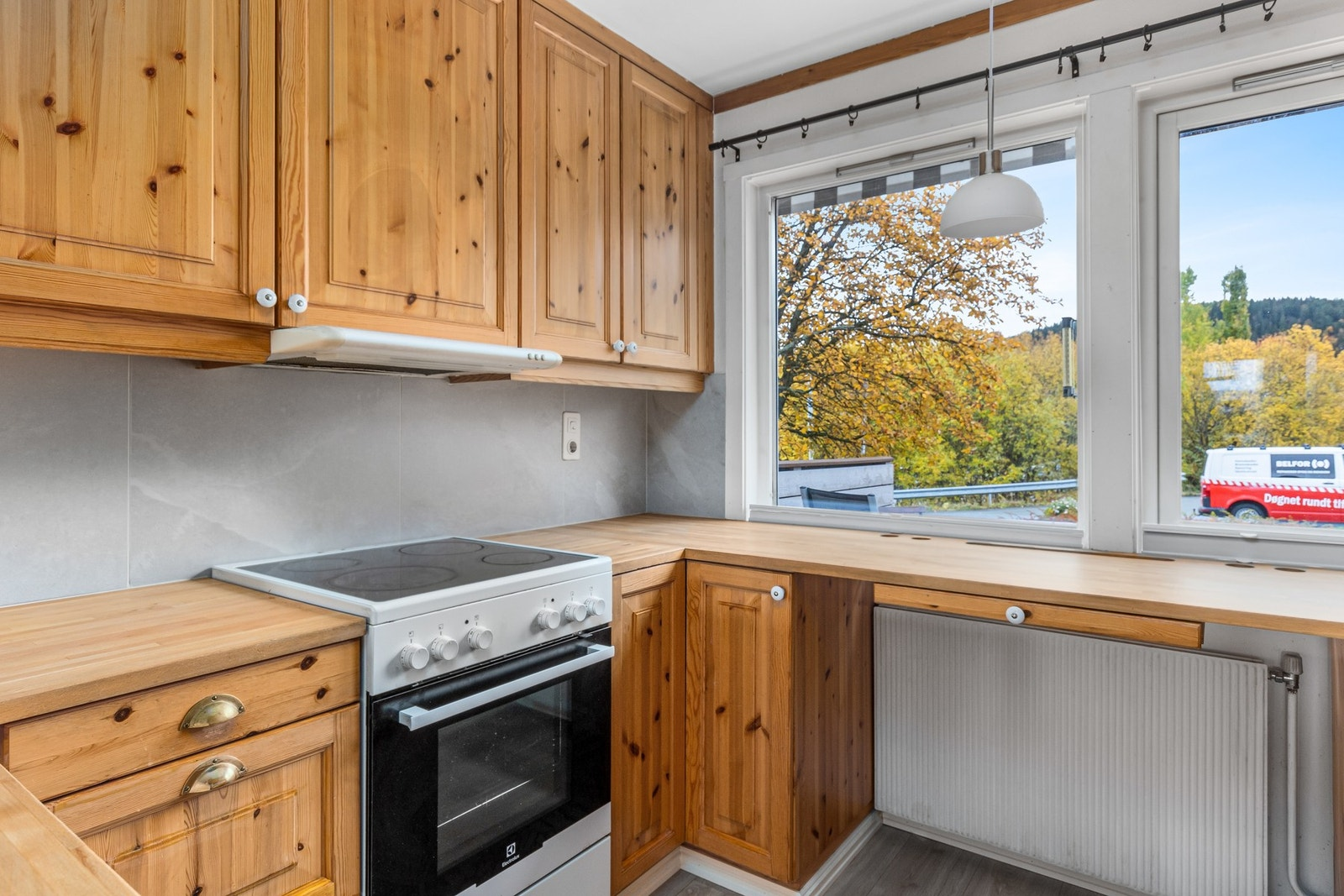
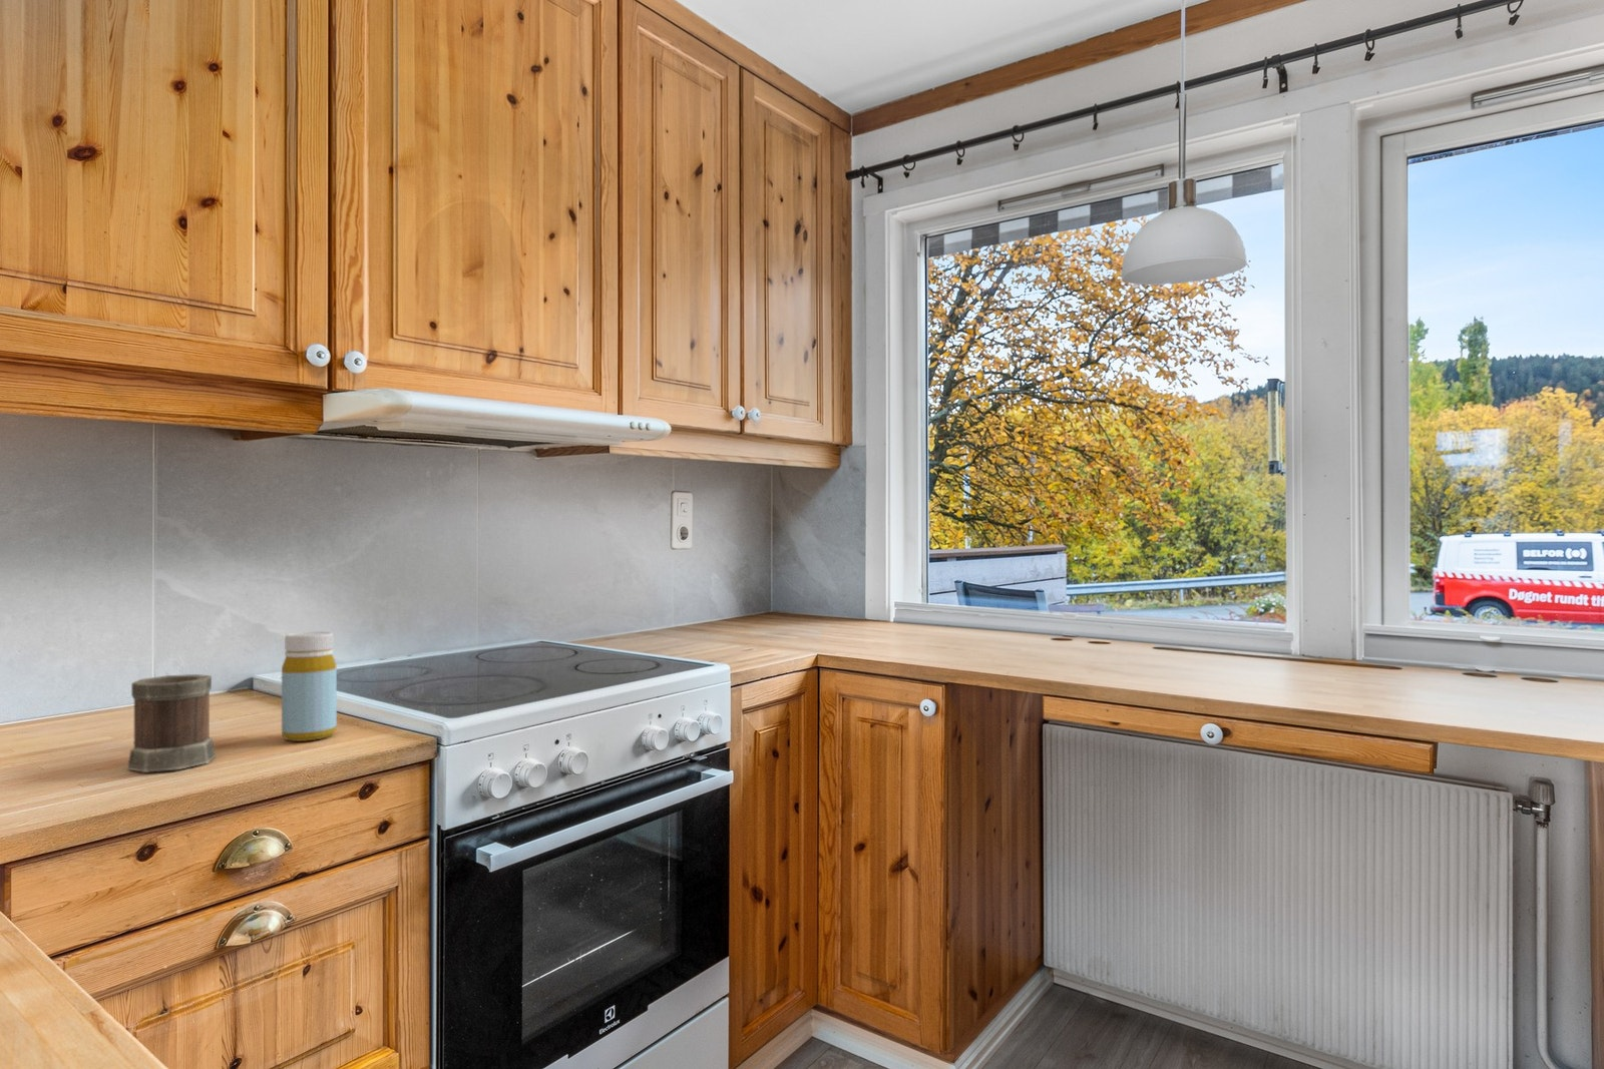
+ bottle (309, 685)
+ mug (171, 719)
